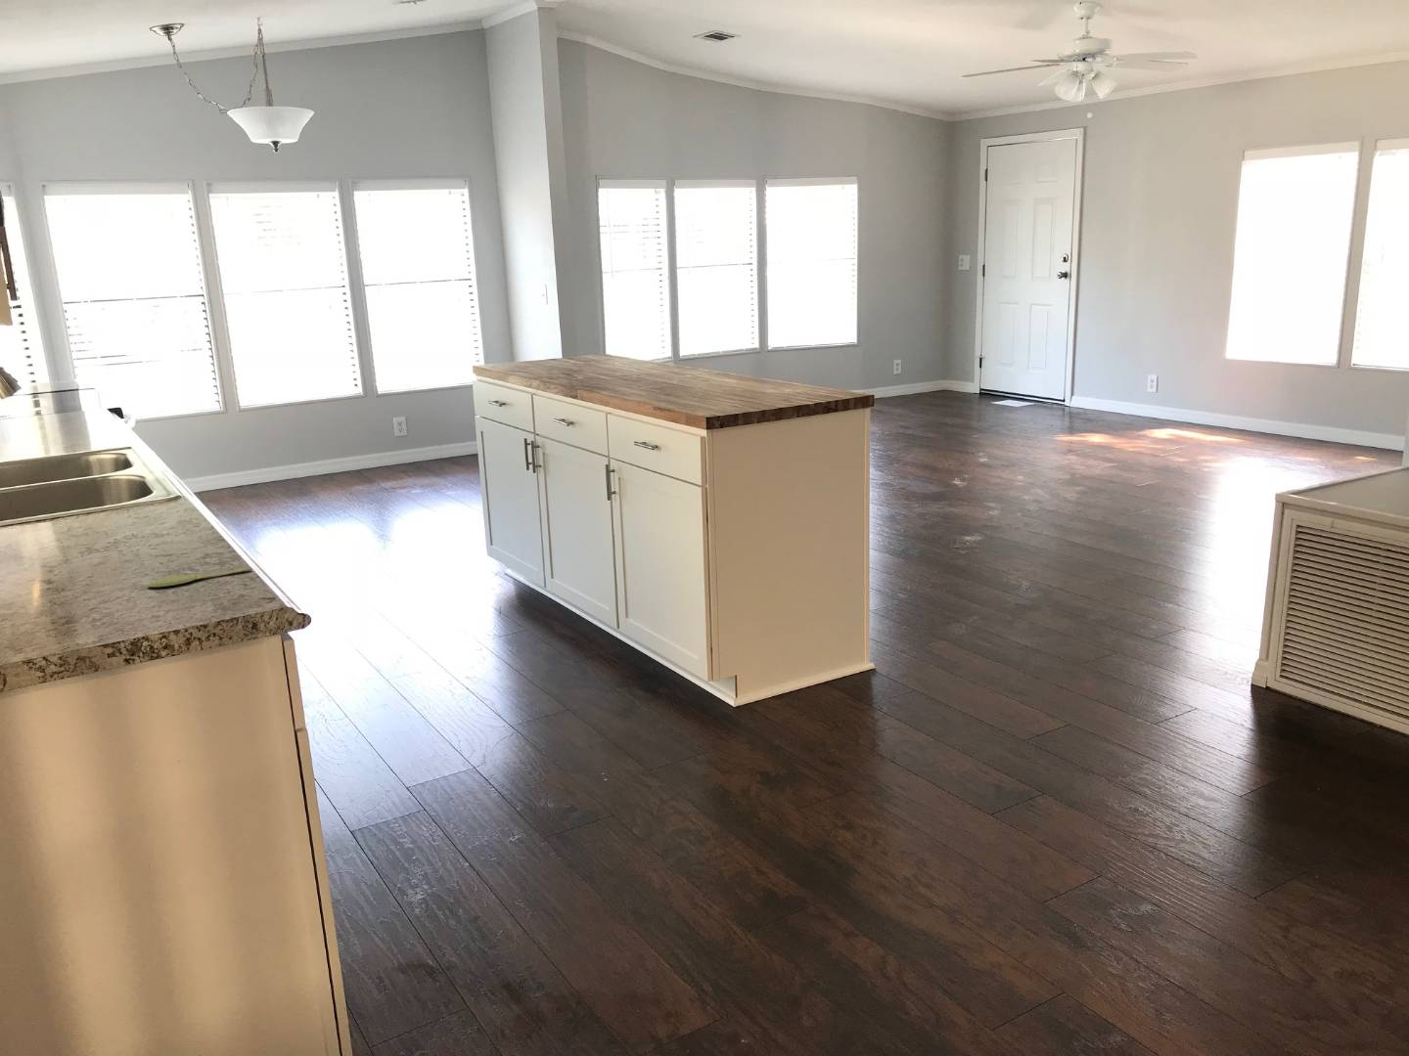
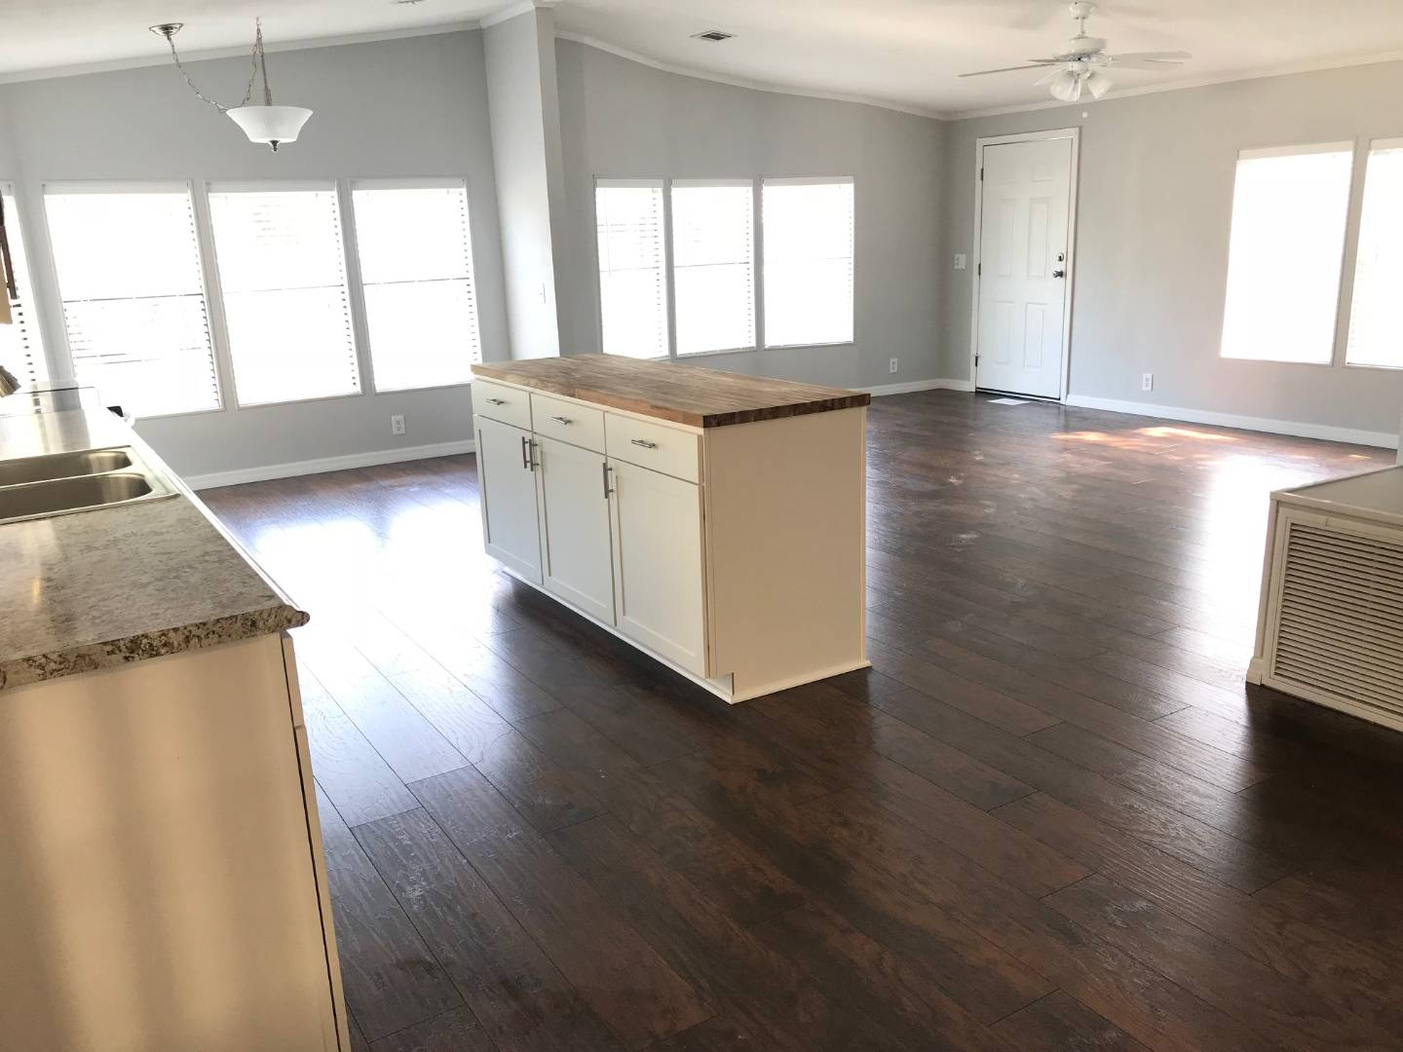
- spoon (201, 575)
